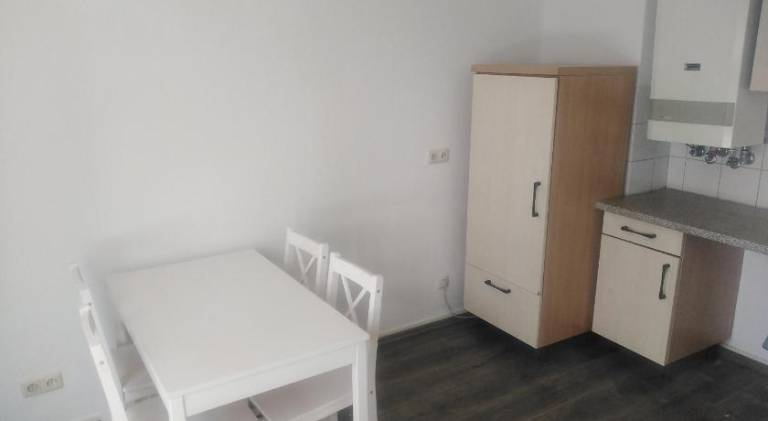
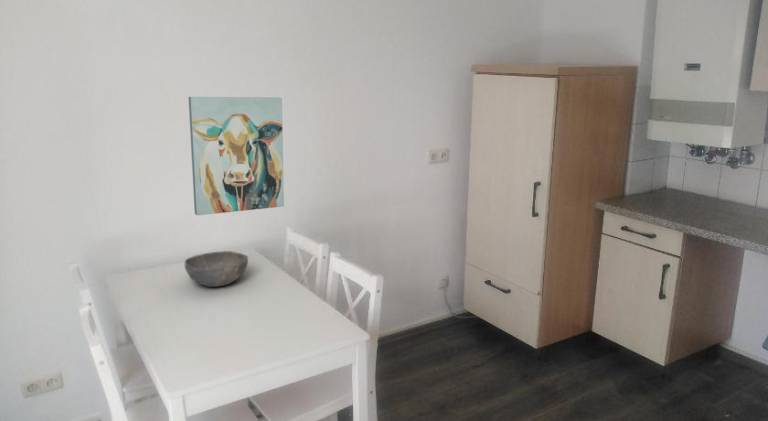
+ wall art (239, 154)
+ bowl (216, 270)
